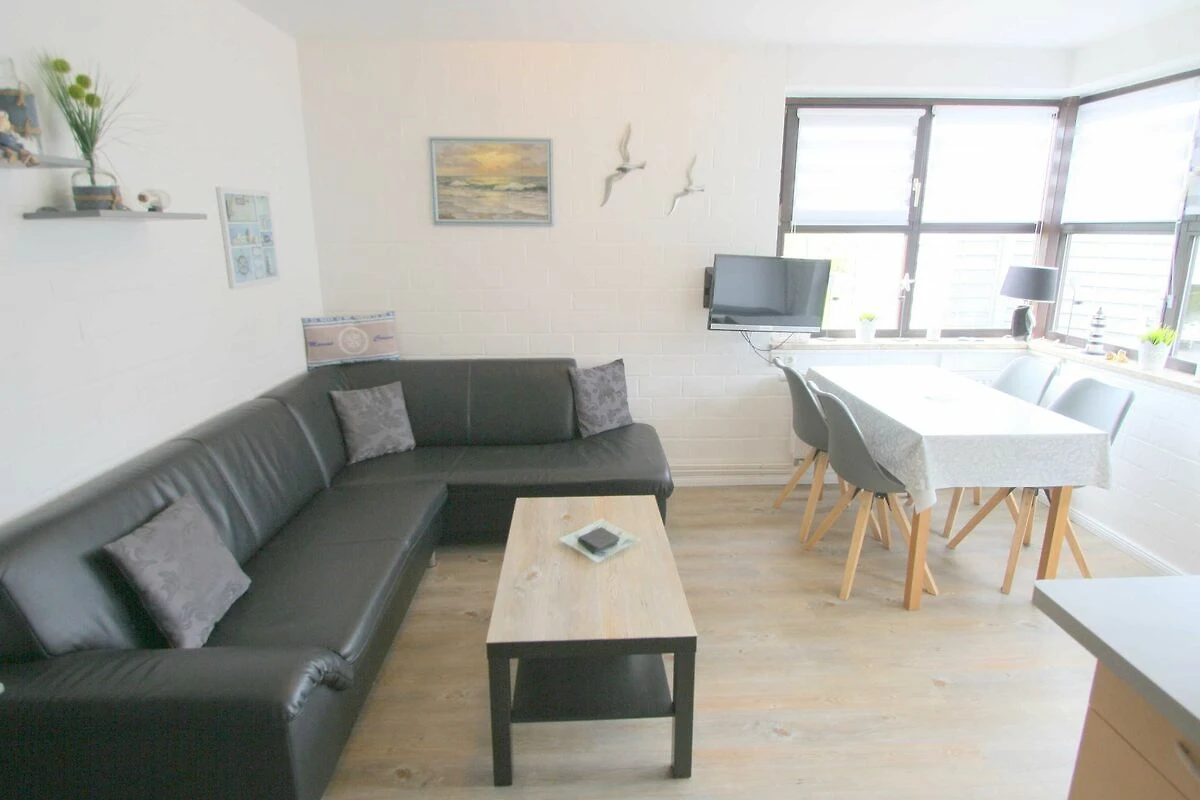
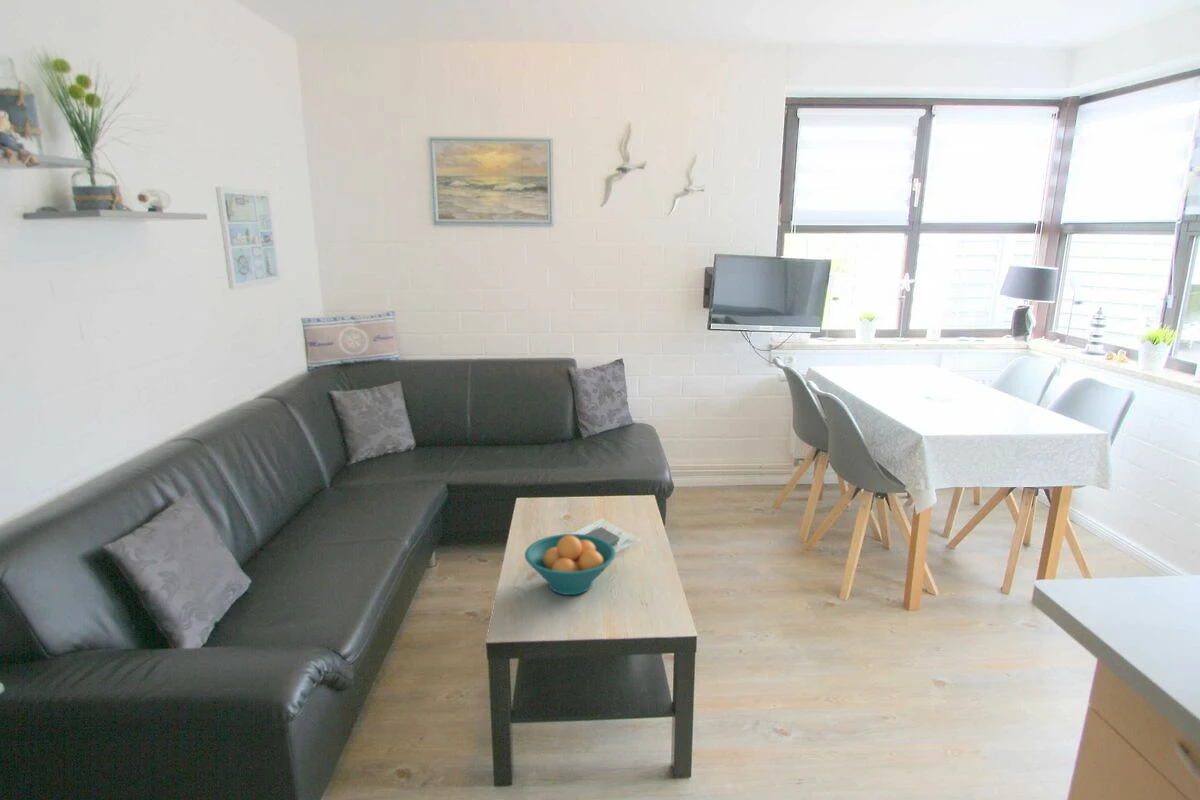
+ fruit bowl (570, 561)
